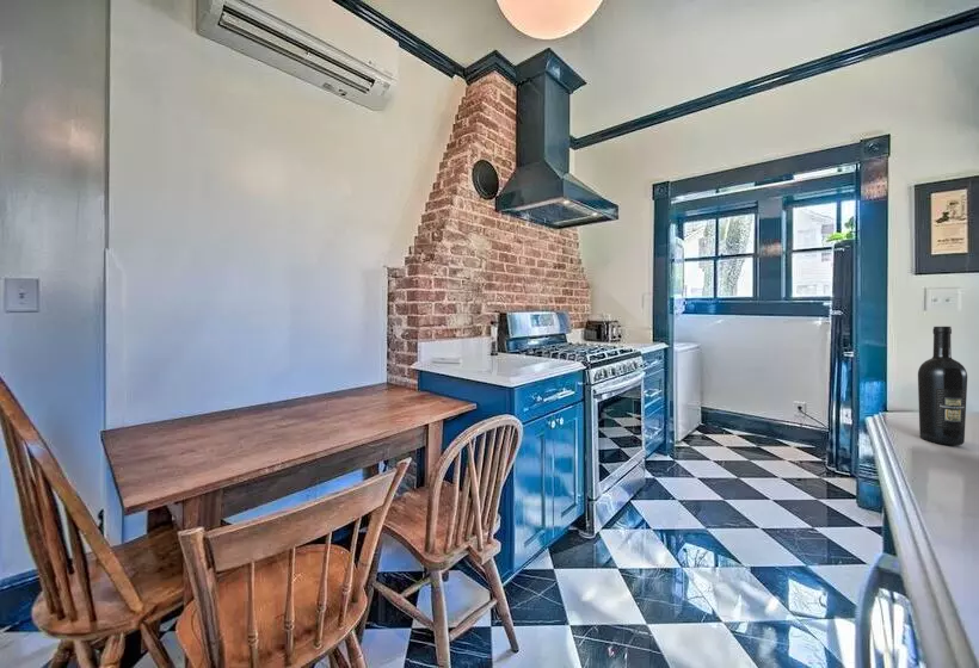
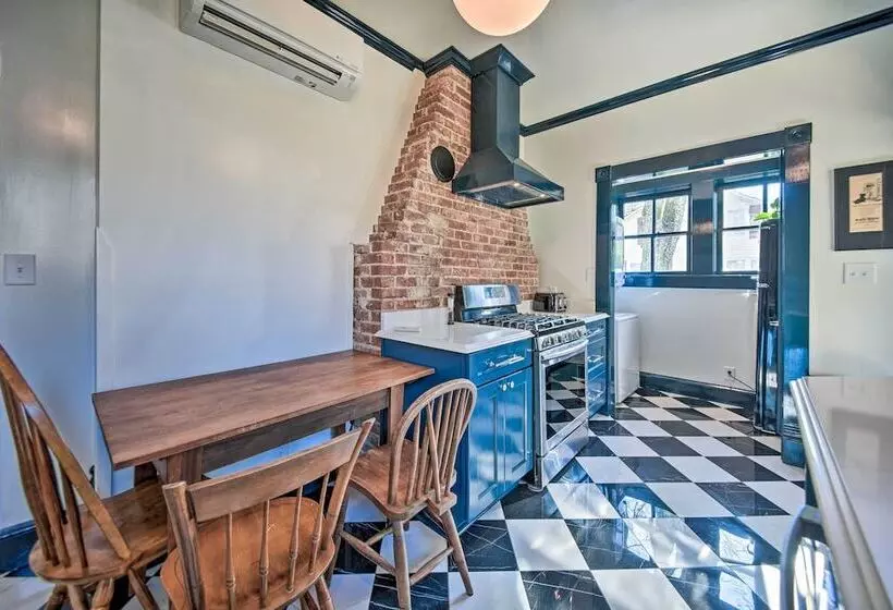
- wine bottle (941, 383)
